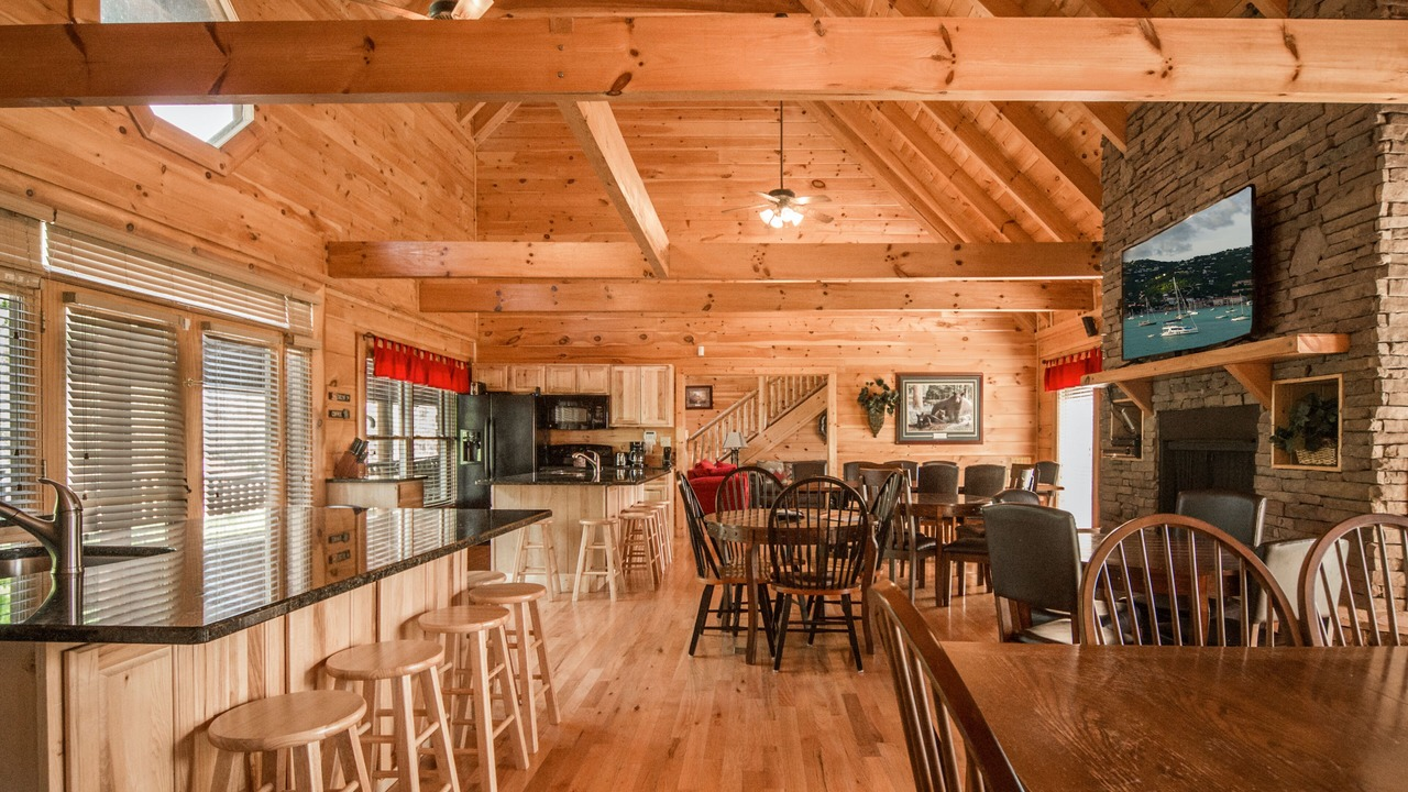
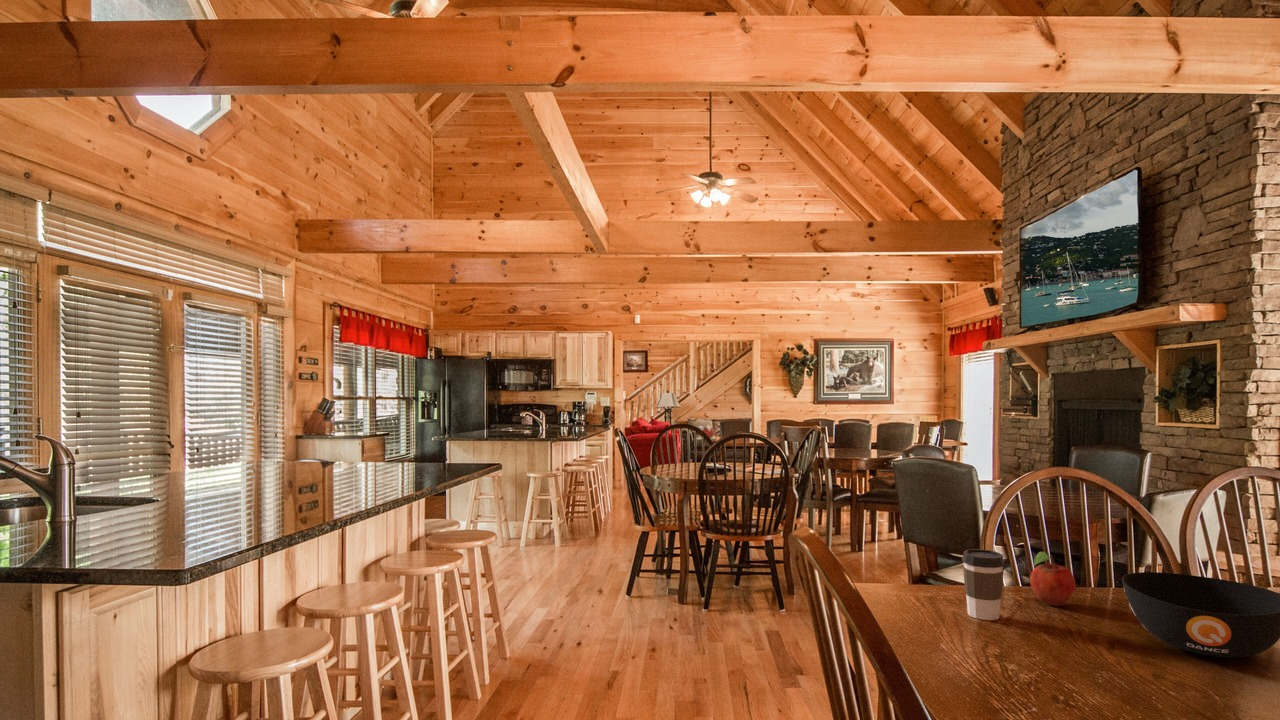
+ coffee cup (983, 584)
+ bowl (1203, 618)
+ fruit (1050, 578)
